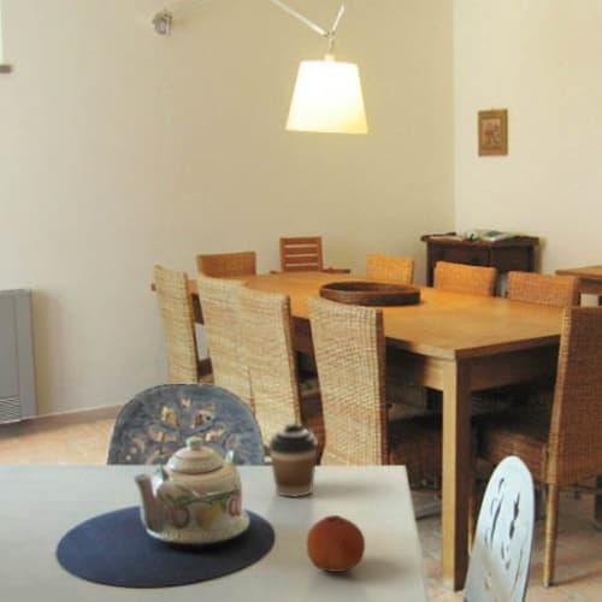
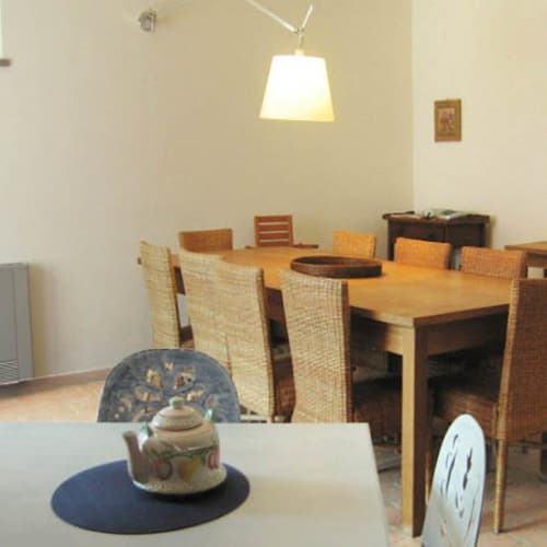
- fruit (336, 543)
- coffee cup (293, 459)
